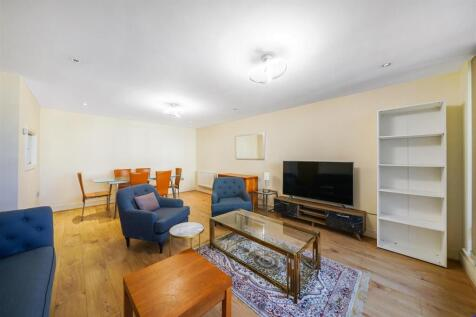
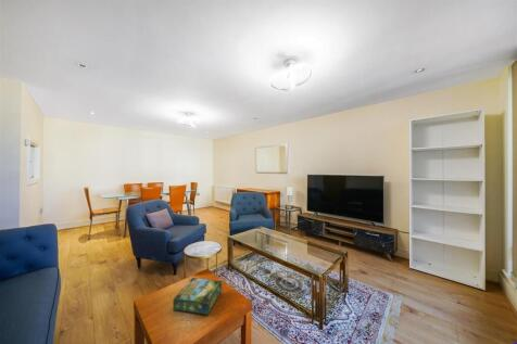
+ board game (199, 294)
